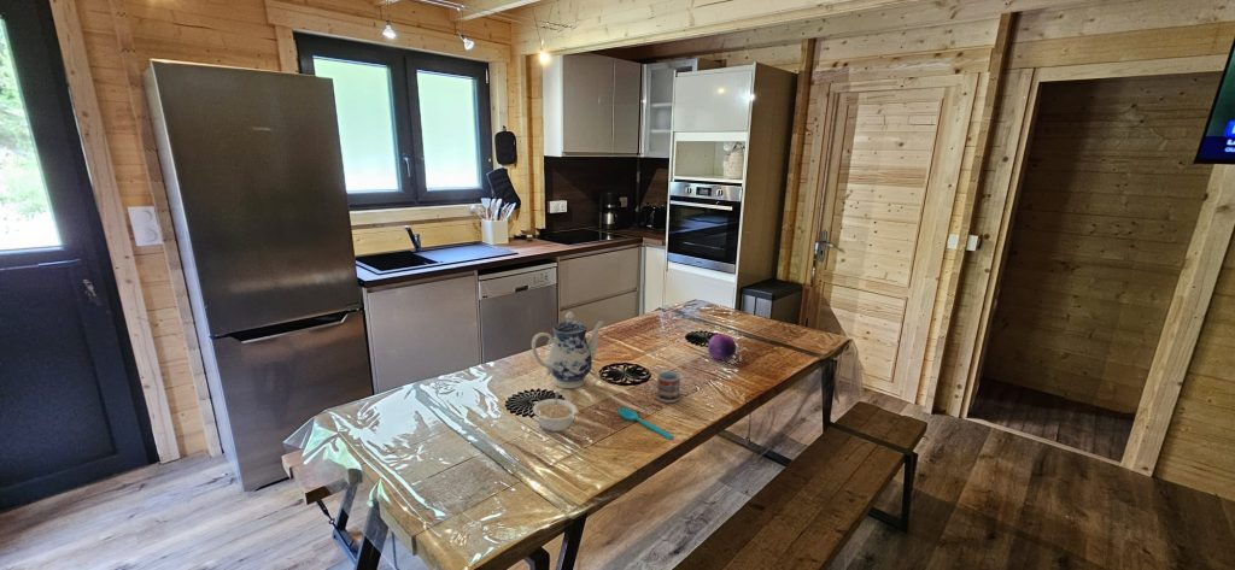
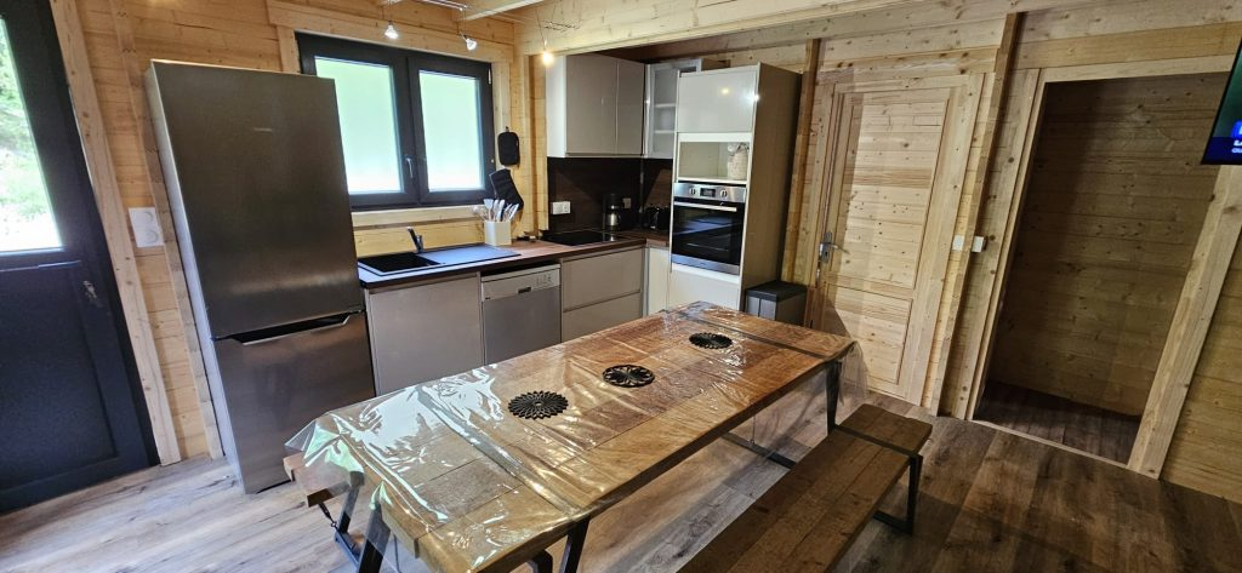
- legume (554, 413)
- fruit (721, 346)
- teapot (569, 347)
- cup (669, 384)
- spoon (644, 422)
